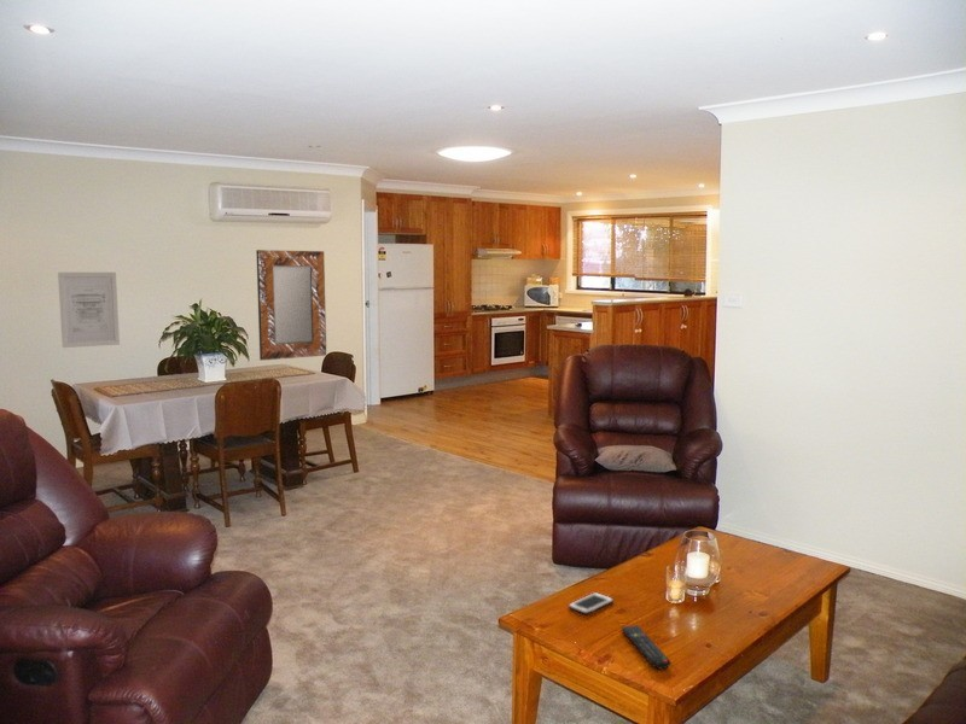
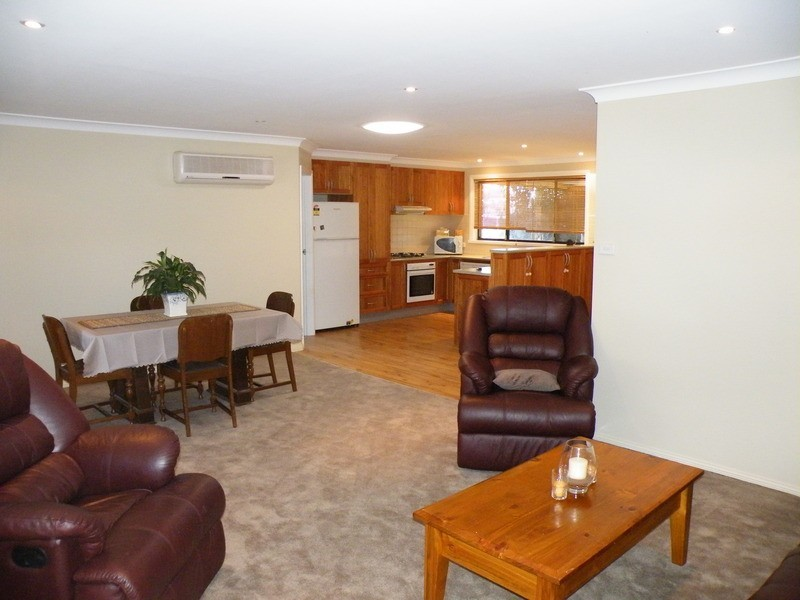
- wall art (89, 309)
- remote control (645, 646)
- cell phone (590, 602)
- home mirror (292, 304)
